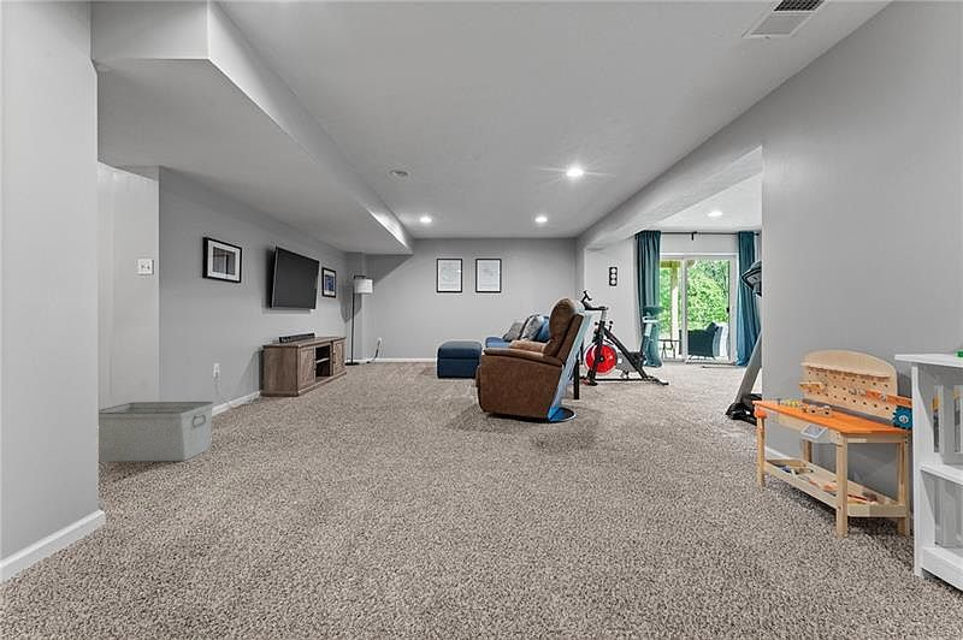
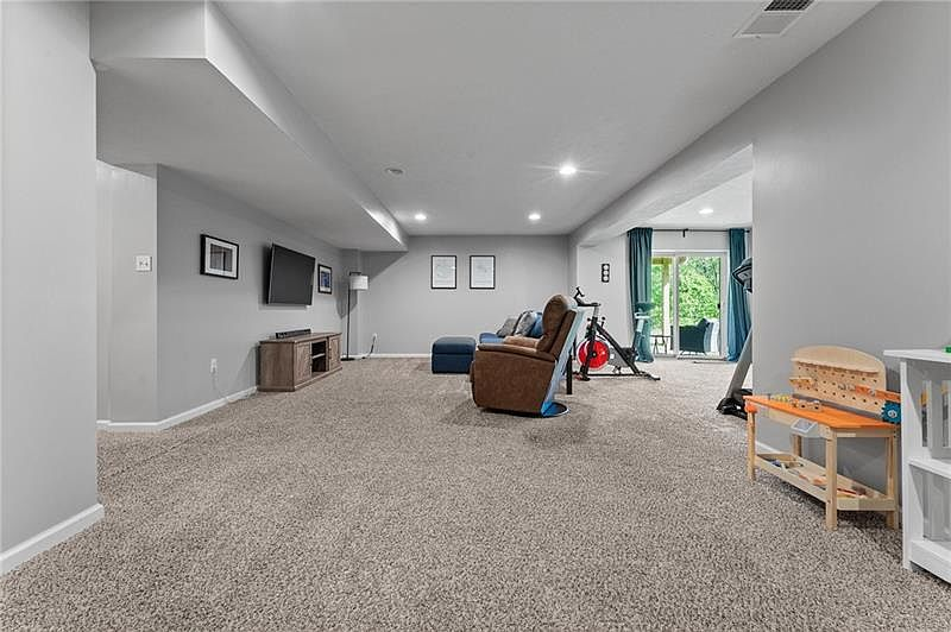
- storage bin (154, 431)
